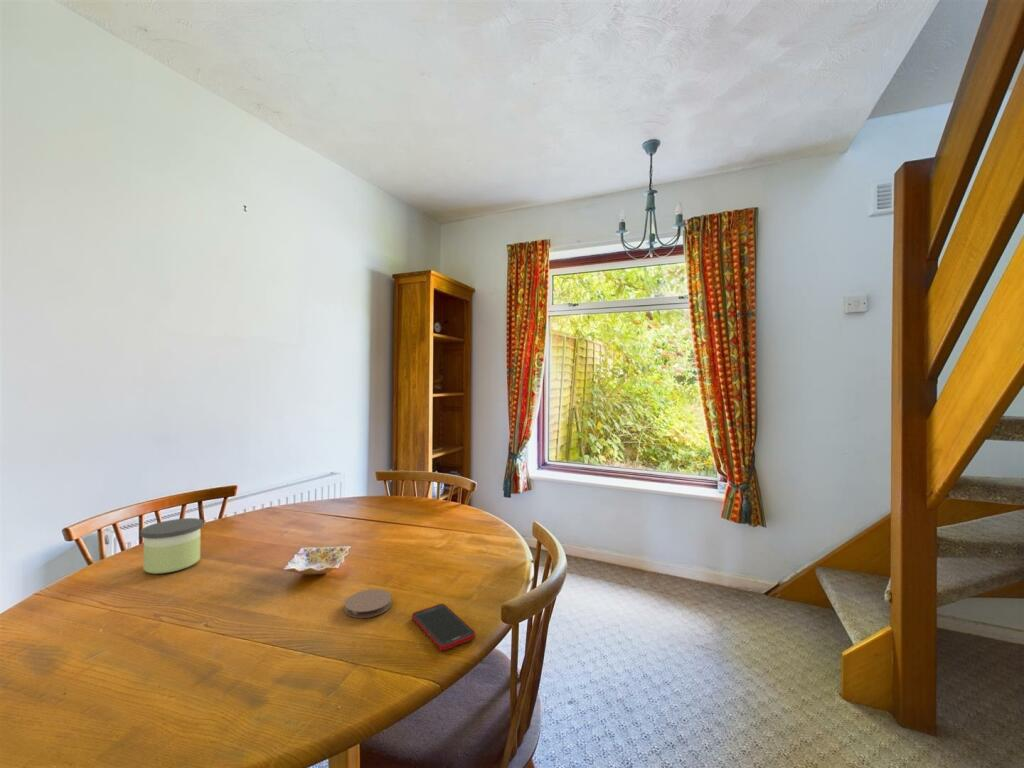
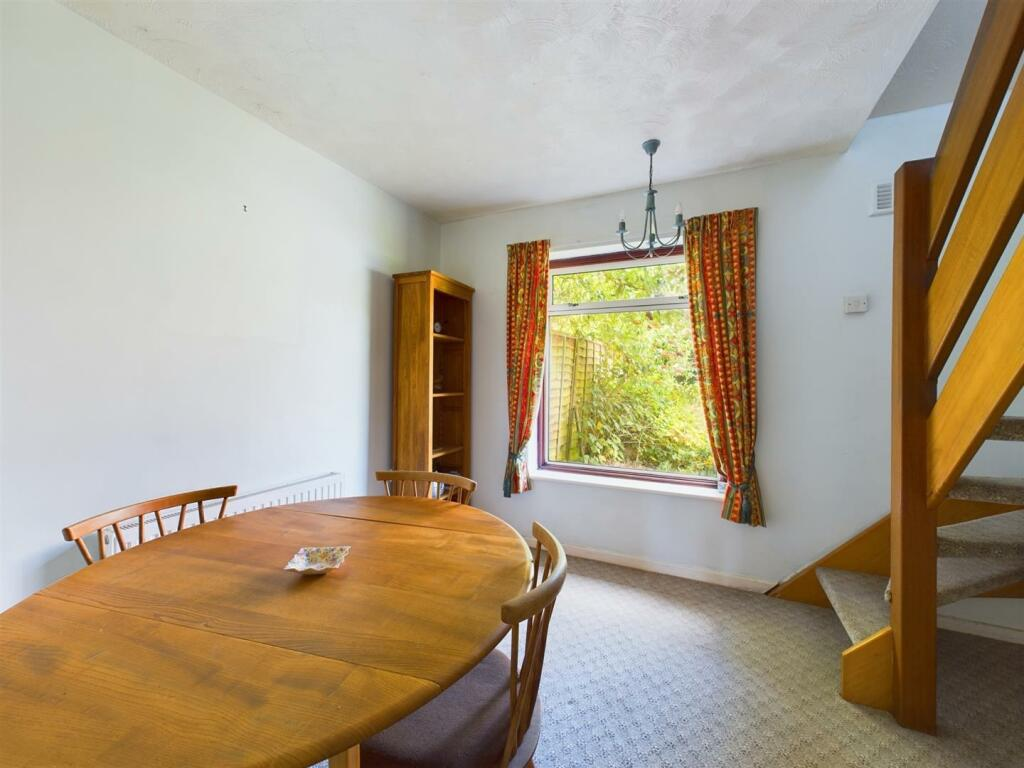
- candle (172, 545)
- coaster (368, 602)
- cell phone (442, 625)
